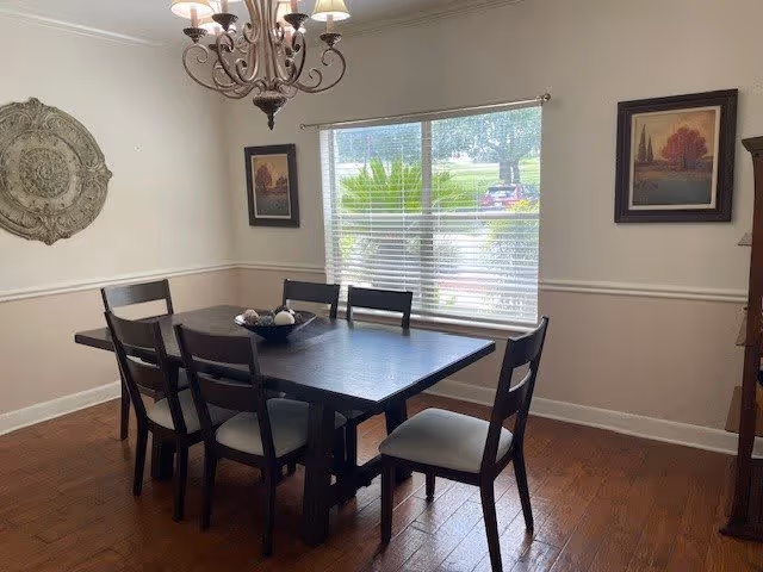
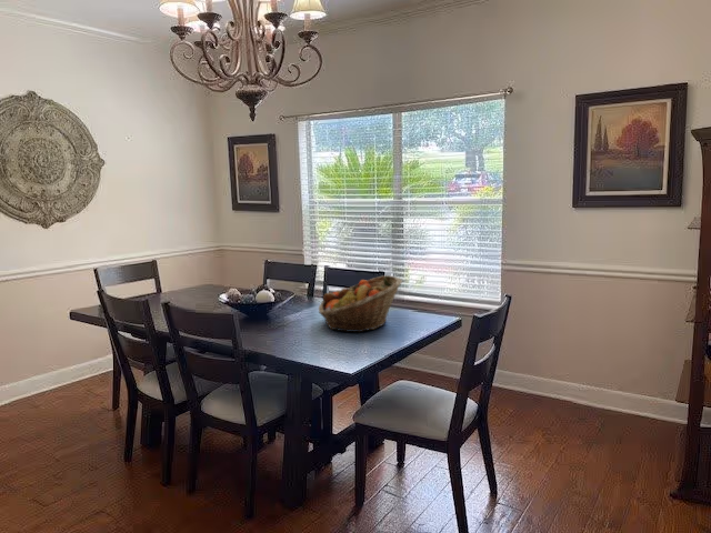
+ fruit basket (359, 301)
